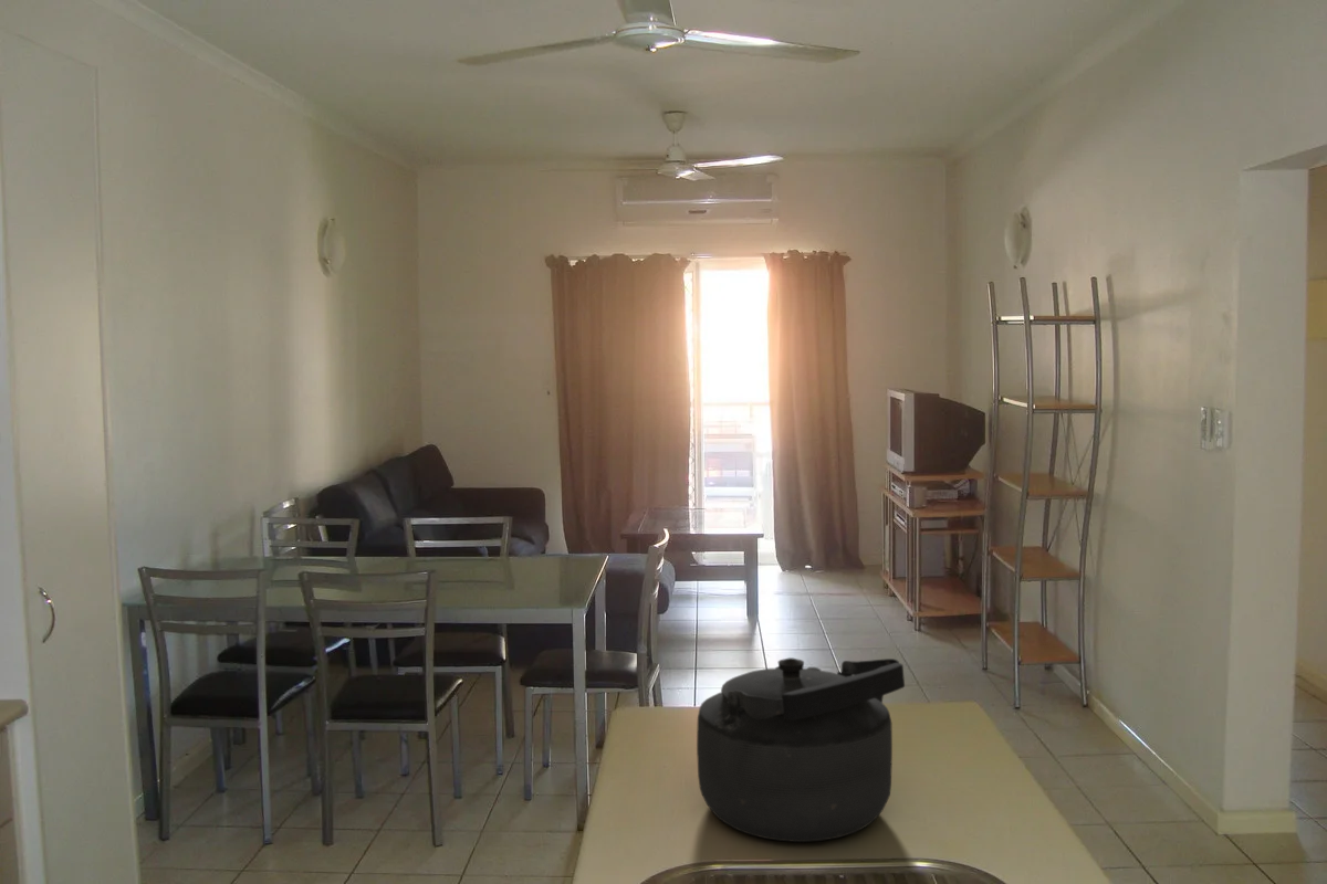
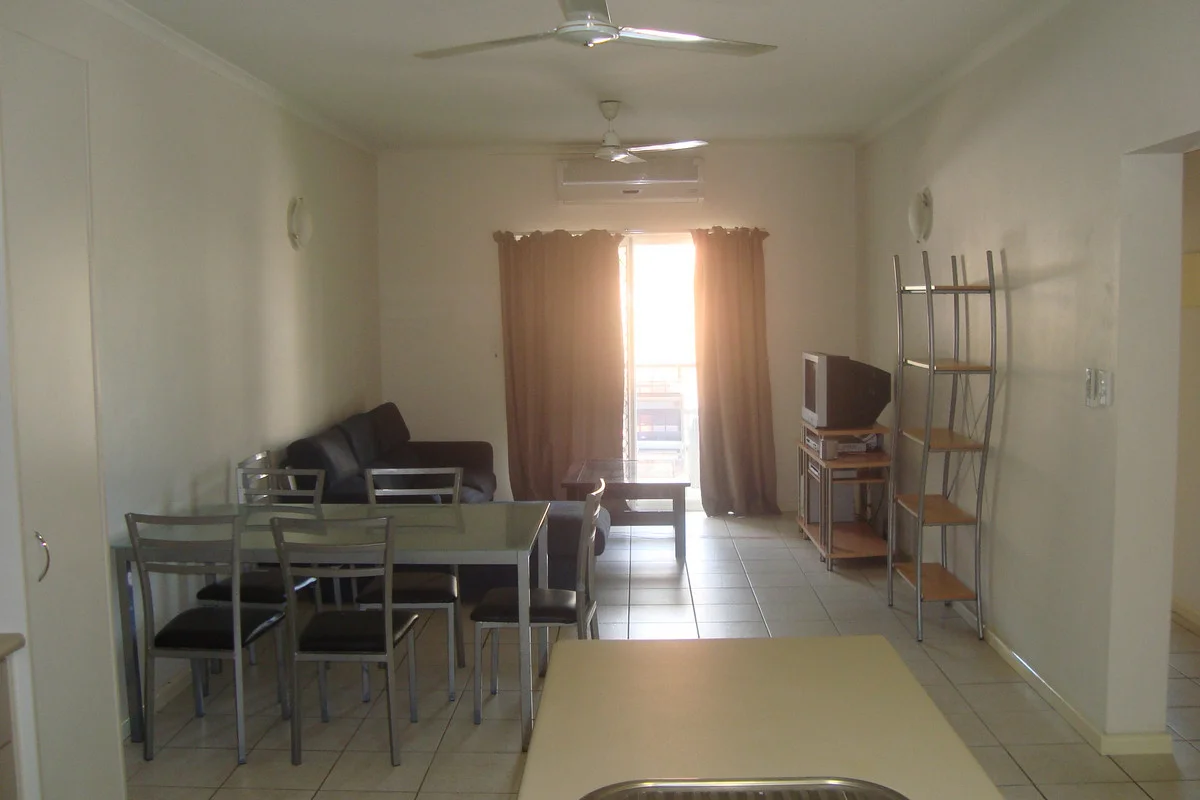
- kettle (800, 733)
